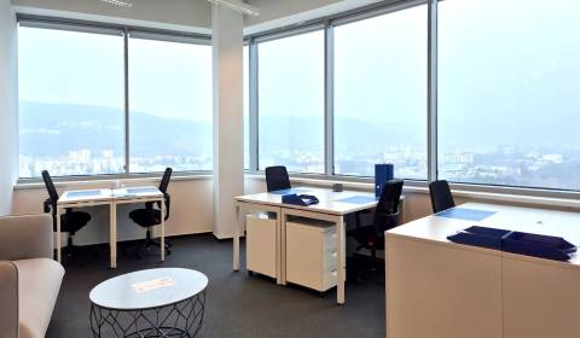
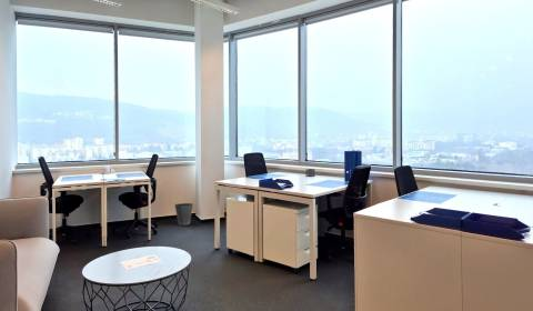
+ waste basket (183, 213)
